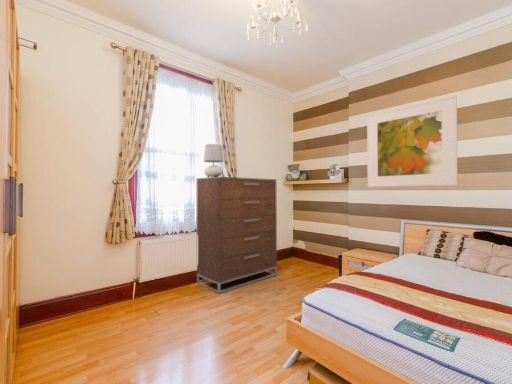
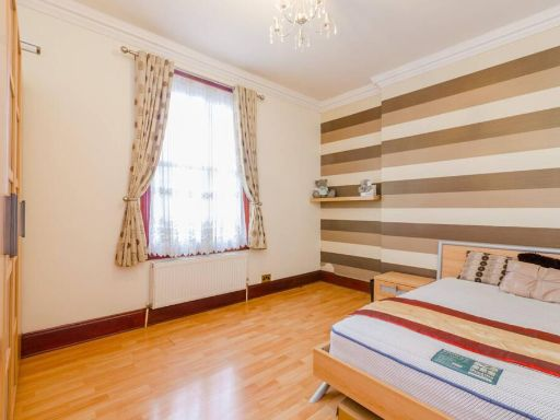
- dresser (238, 229)
- table lamp (213, 161)
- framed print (407, 146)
